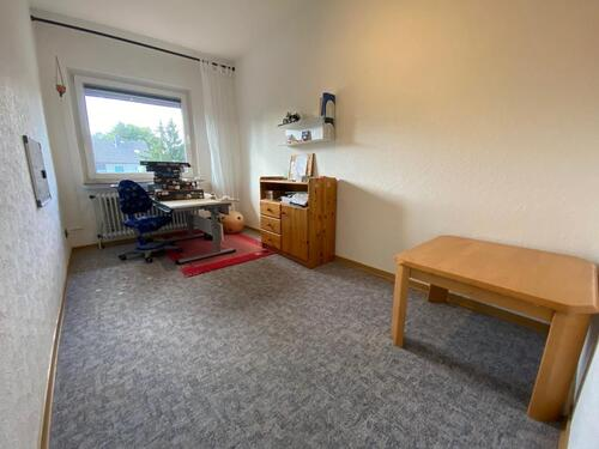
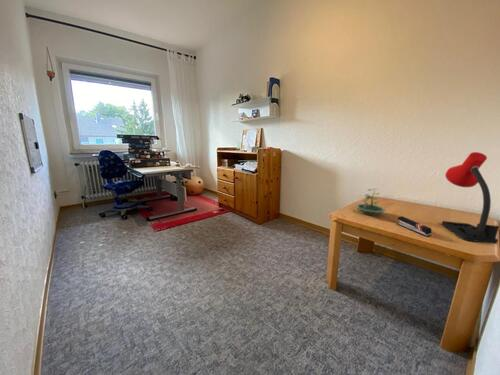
+ terrarium (373, 193)
+ desk lamp (471, 186)
+ stapler (413, 225)
